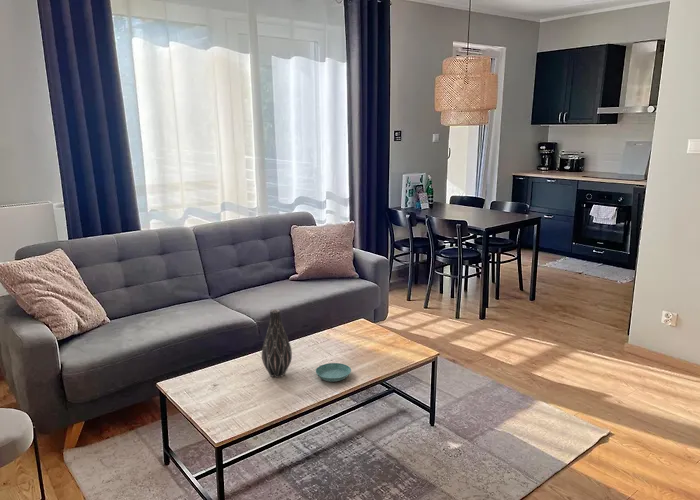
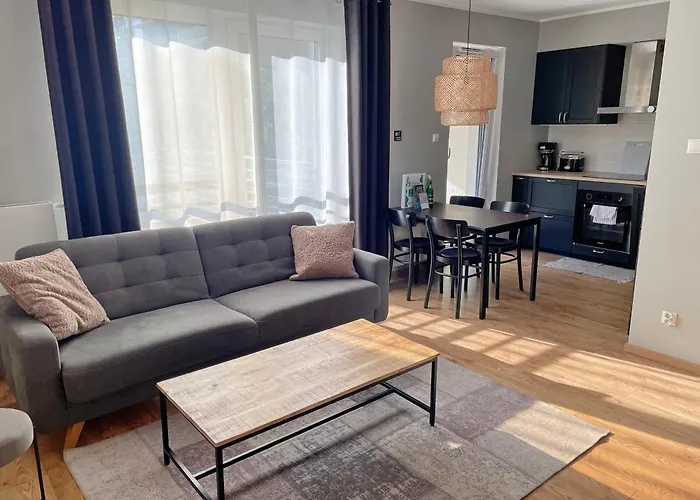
- vase (276, 342)
- saucer (333, 373)
